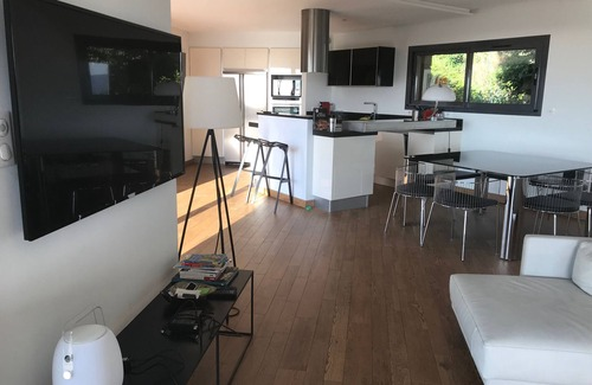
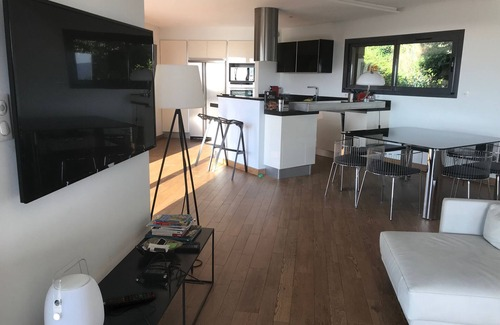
+ remote control (131, 299)
